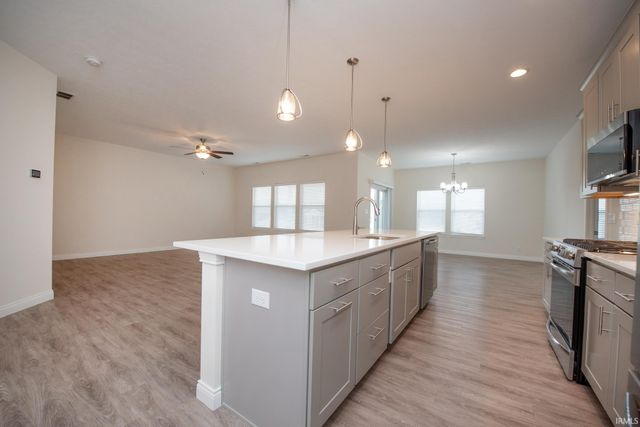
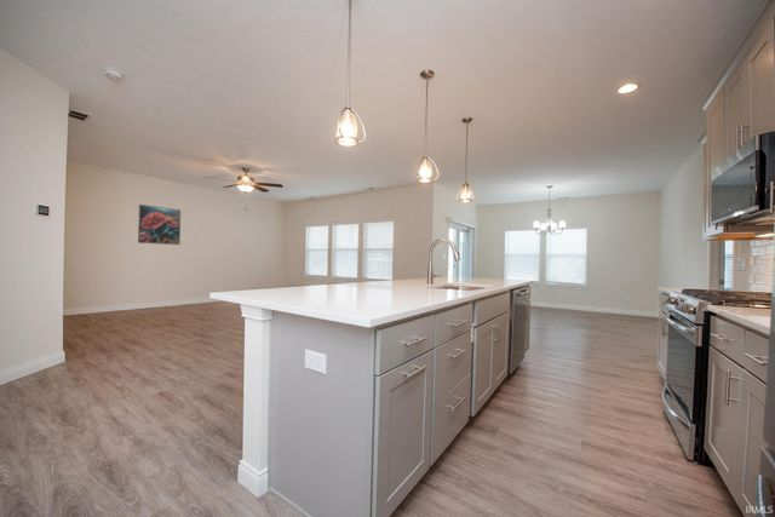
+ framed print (160, 225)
